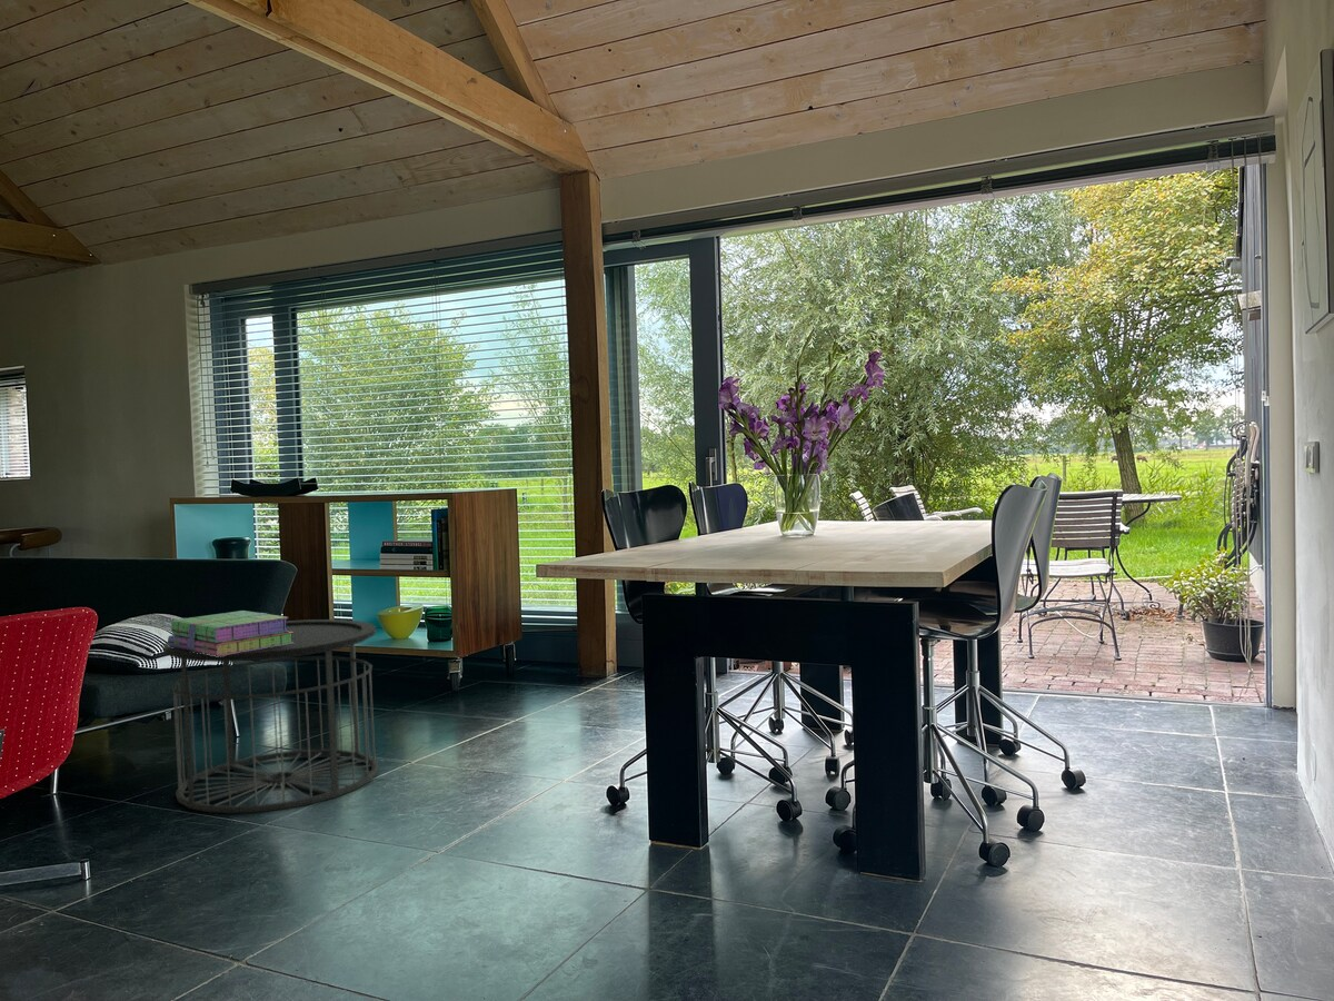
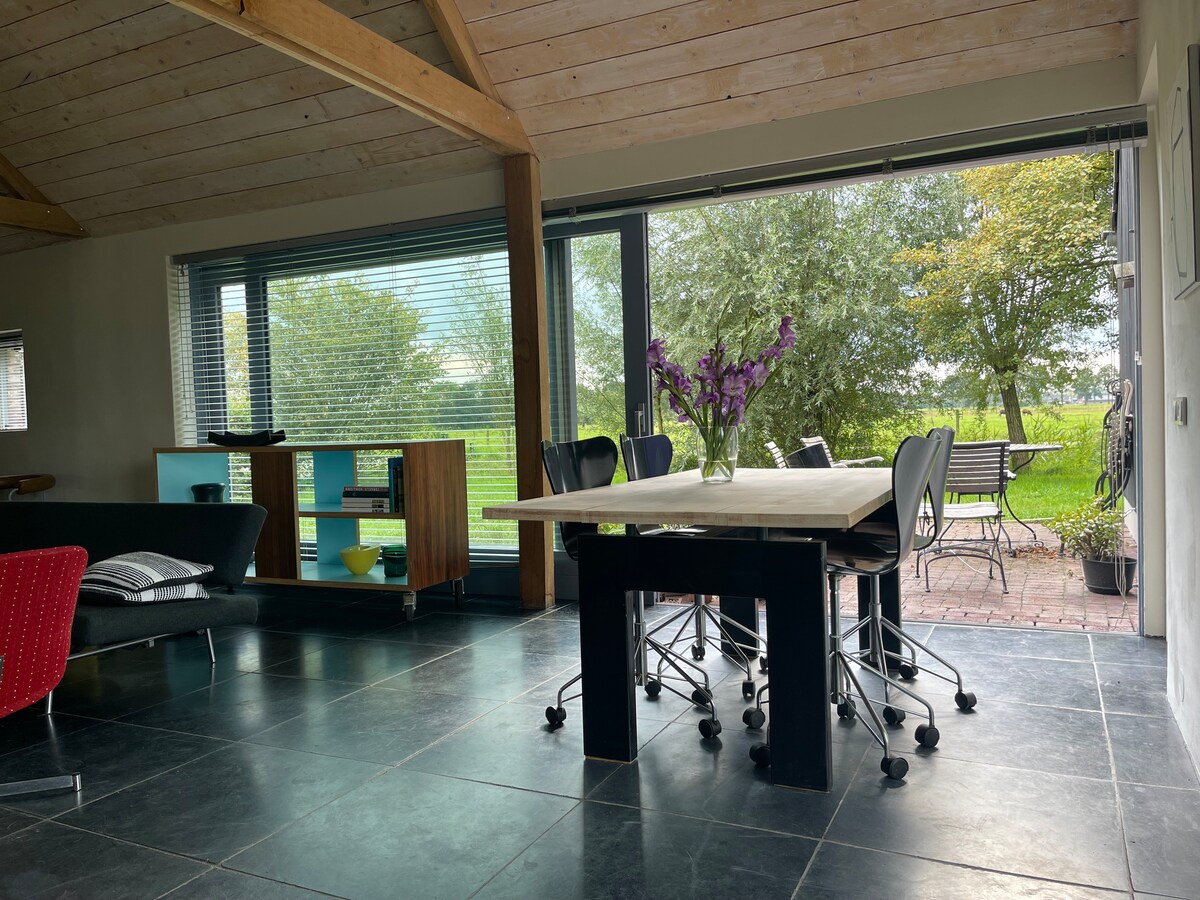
- stack of books (230, 631)
- side table (275, 708)
